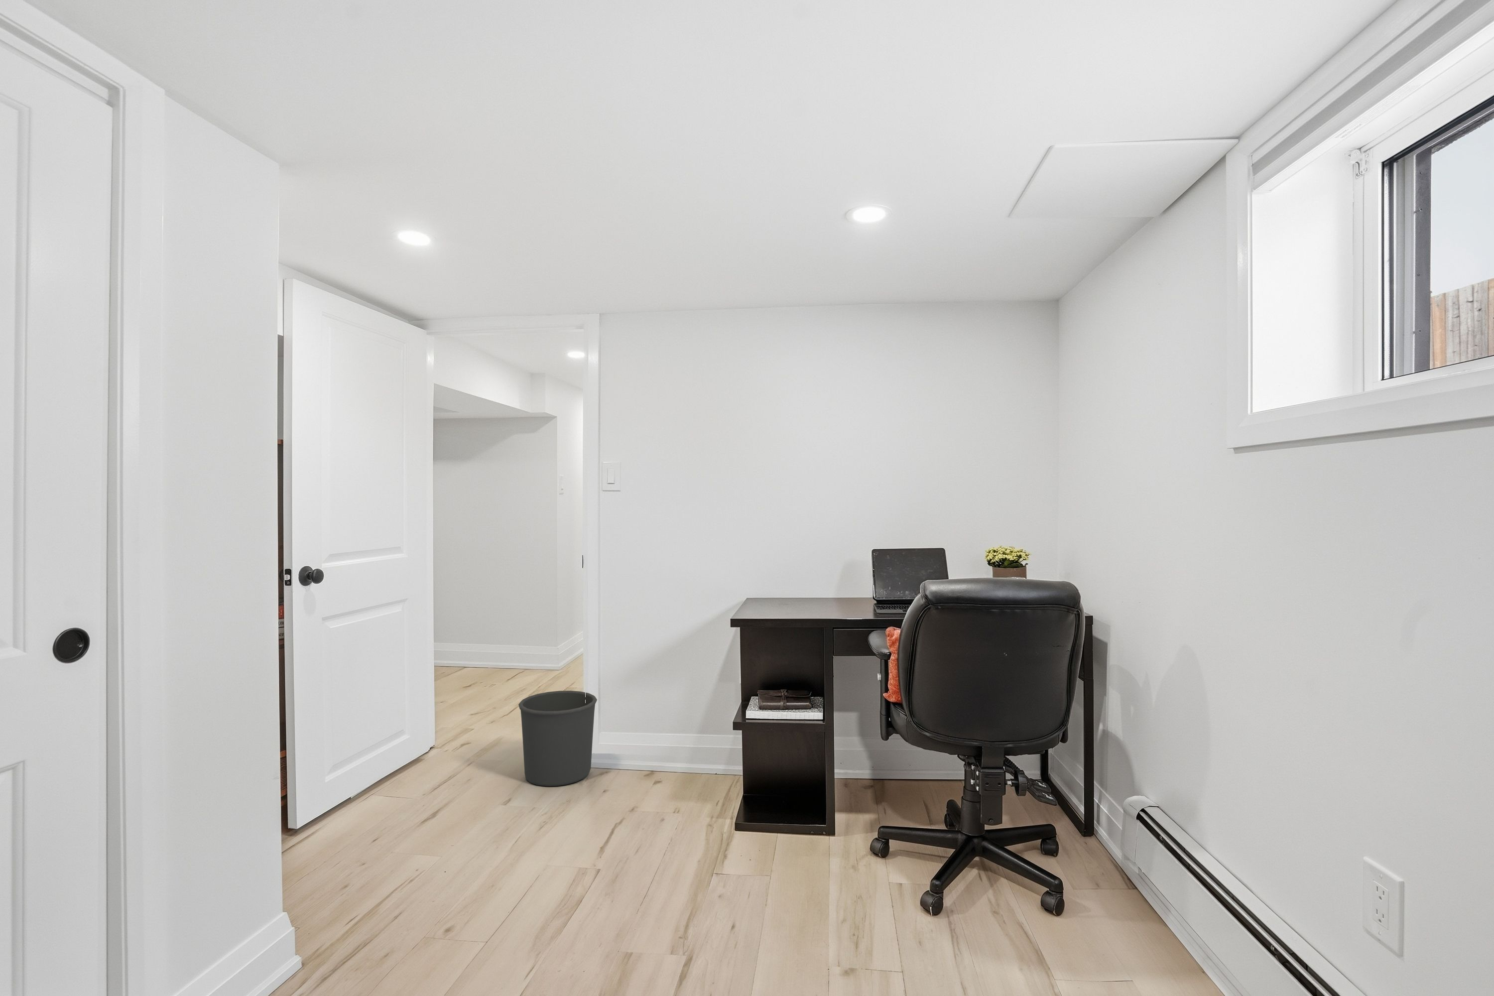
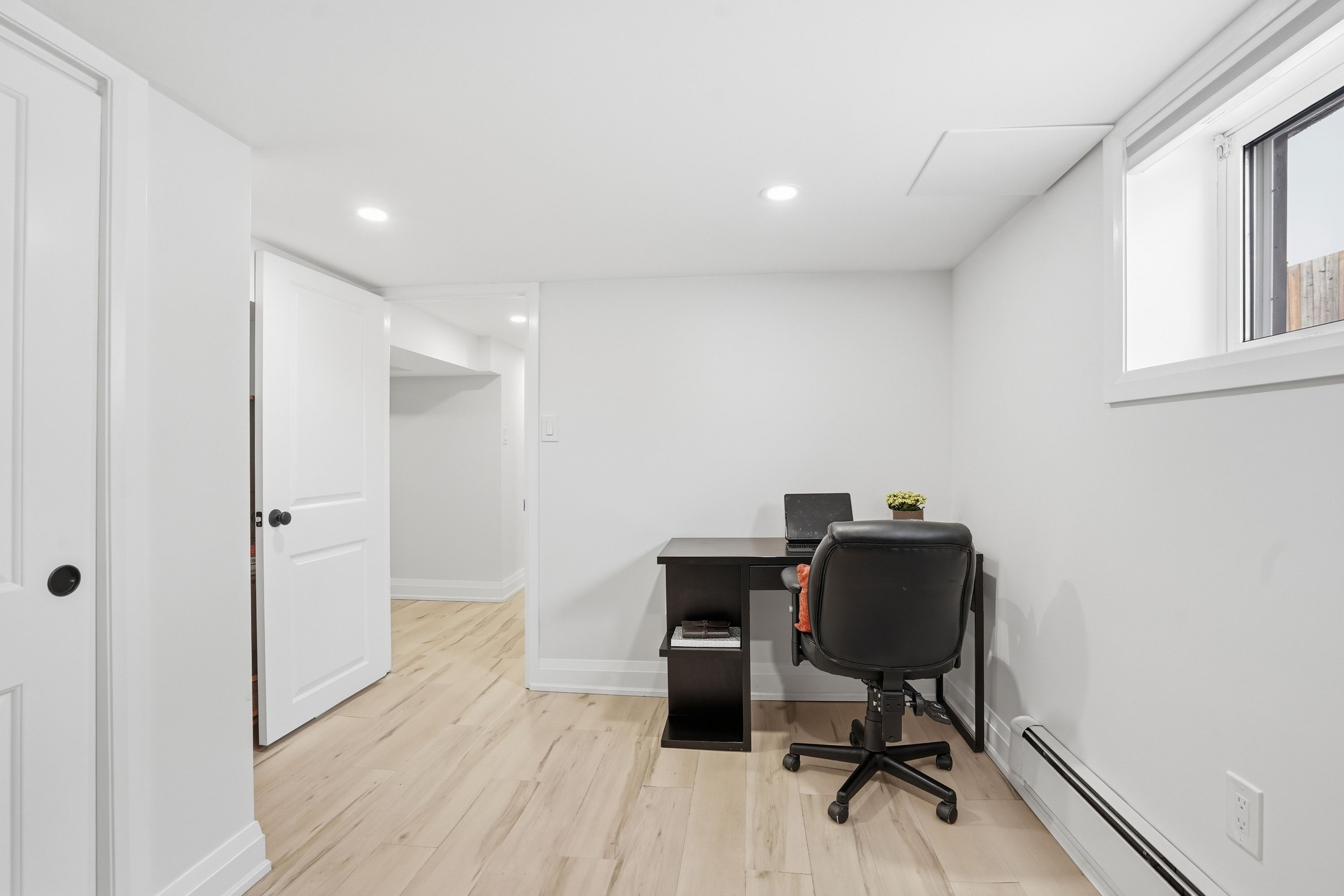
- waste bin (558, 737)
